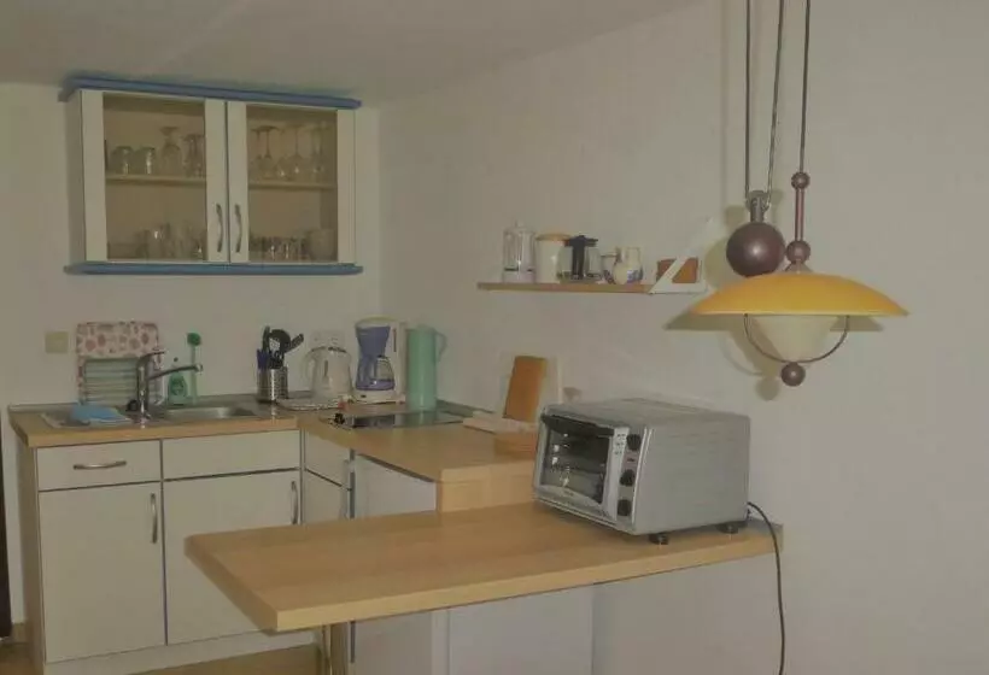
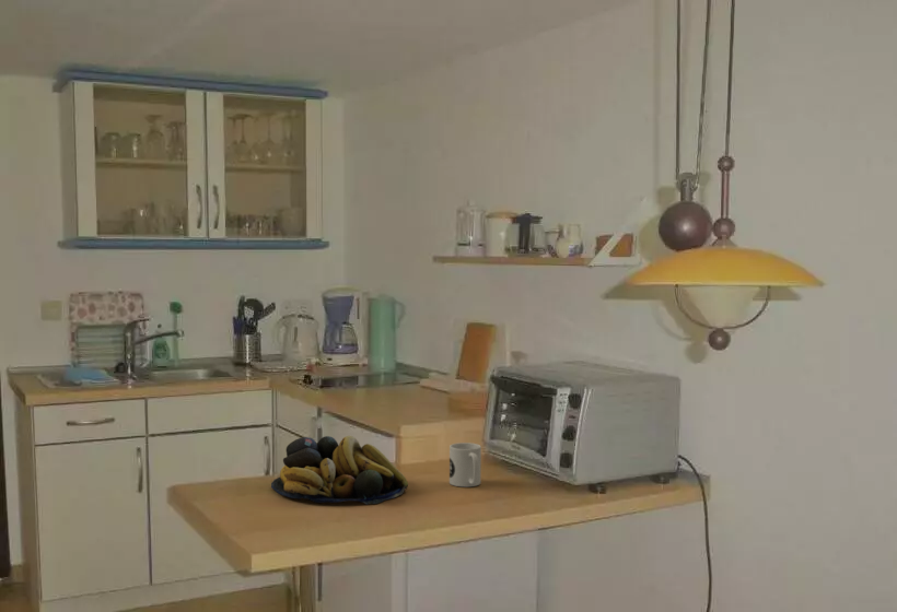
+ mug (467, 466)
+ fruit bowl (339, 462)
